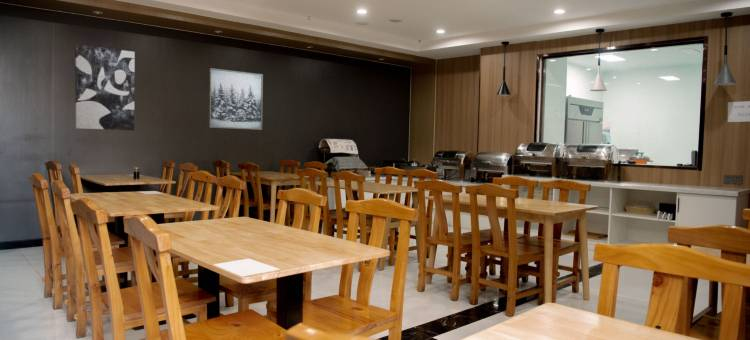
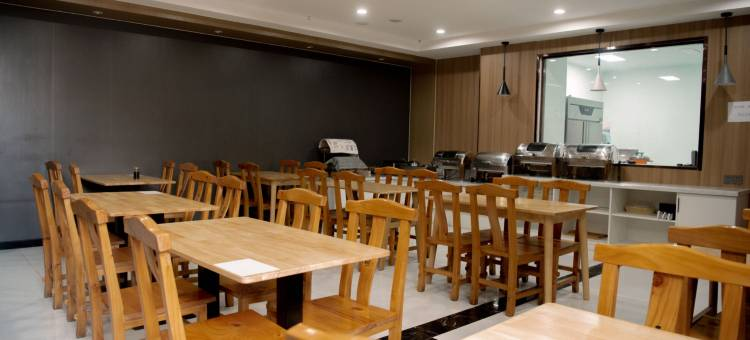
- wall art (105, 89)
- wall art (236, 100)
